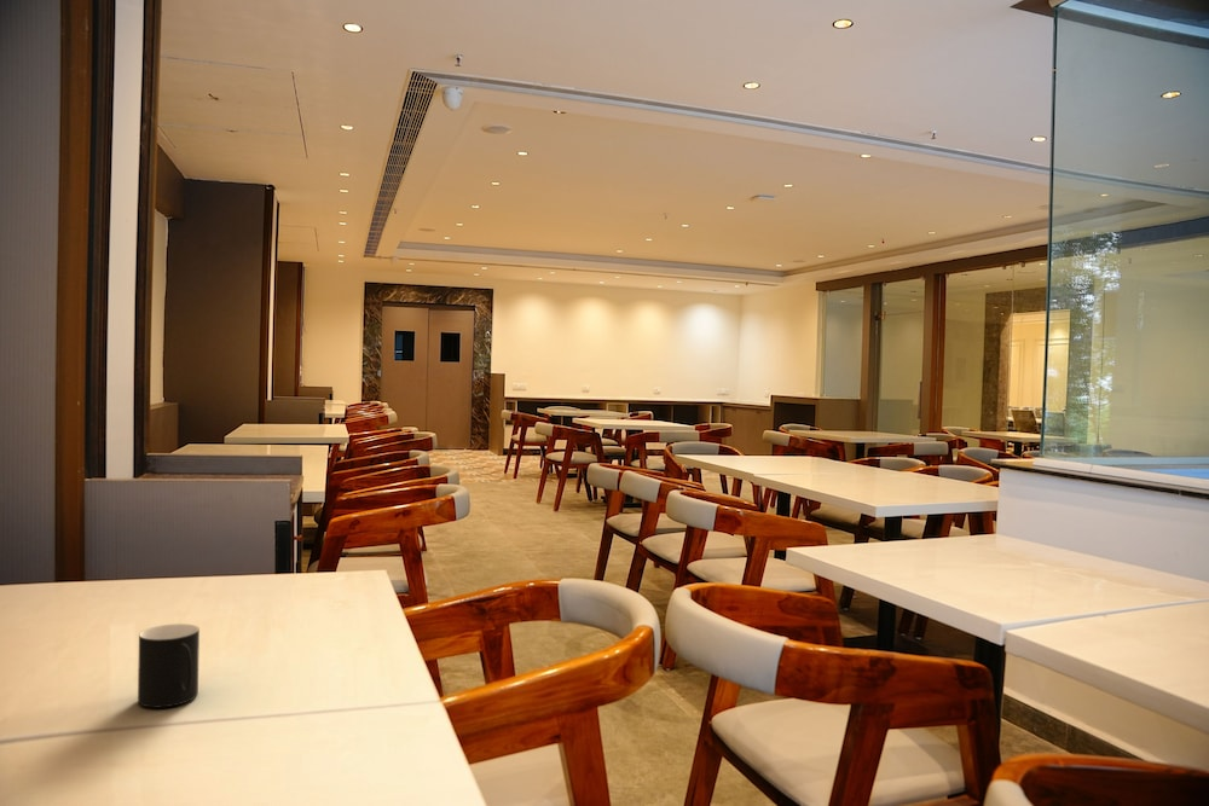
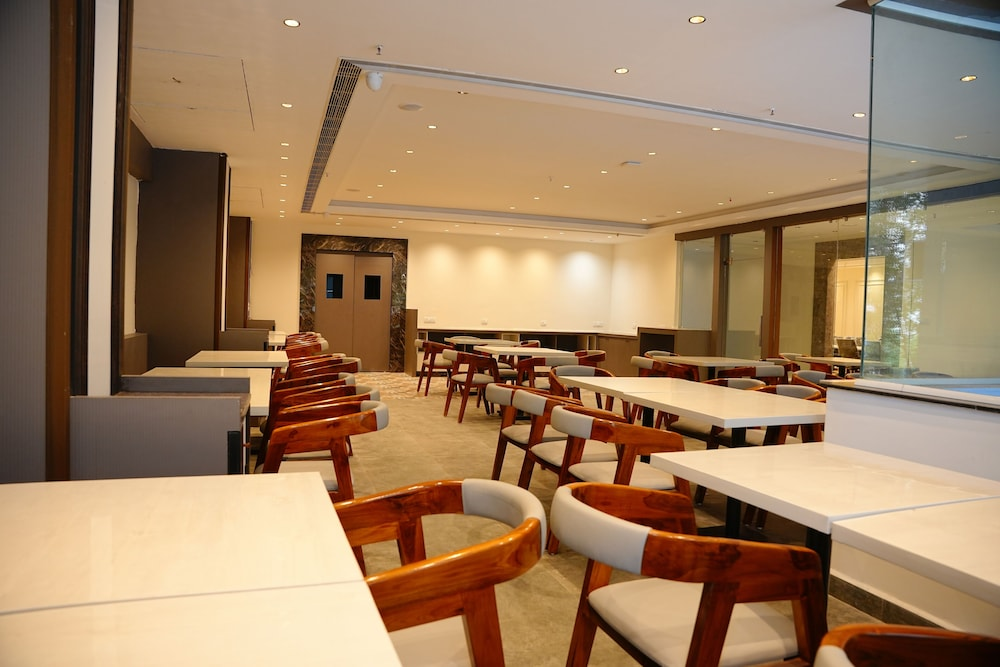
- cup (173, 667)
